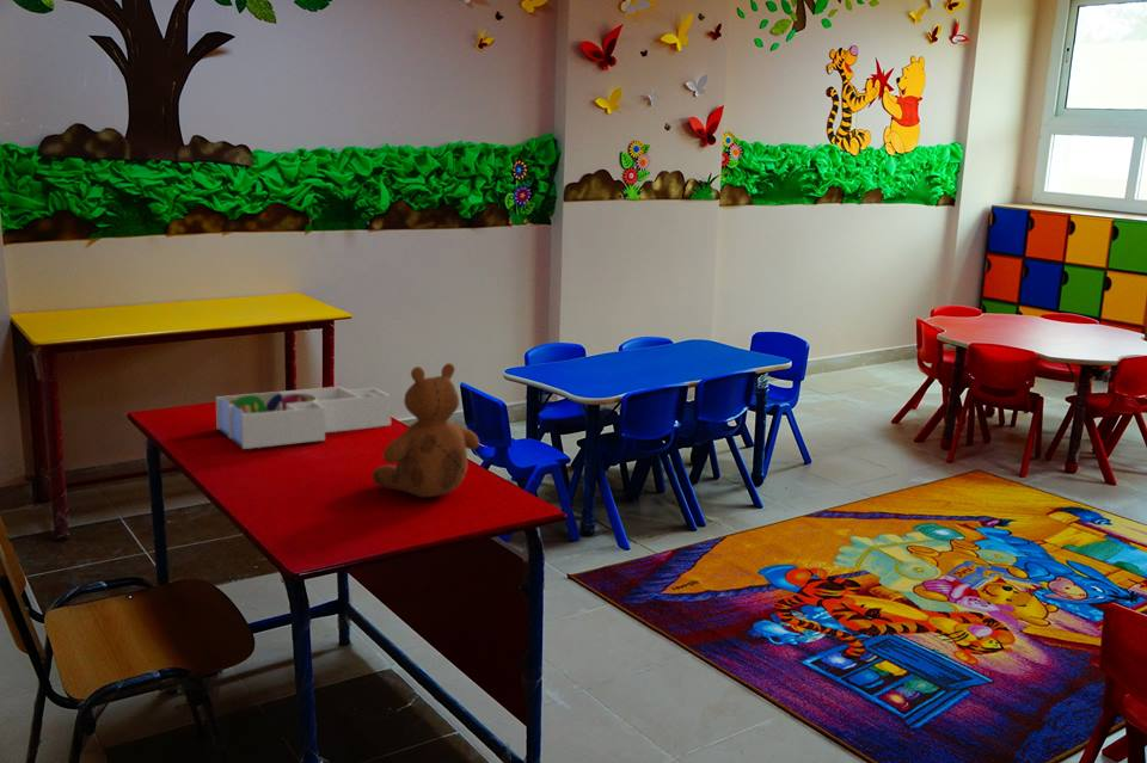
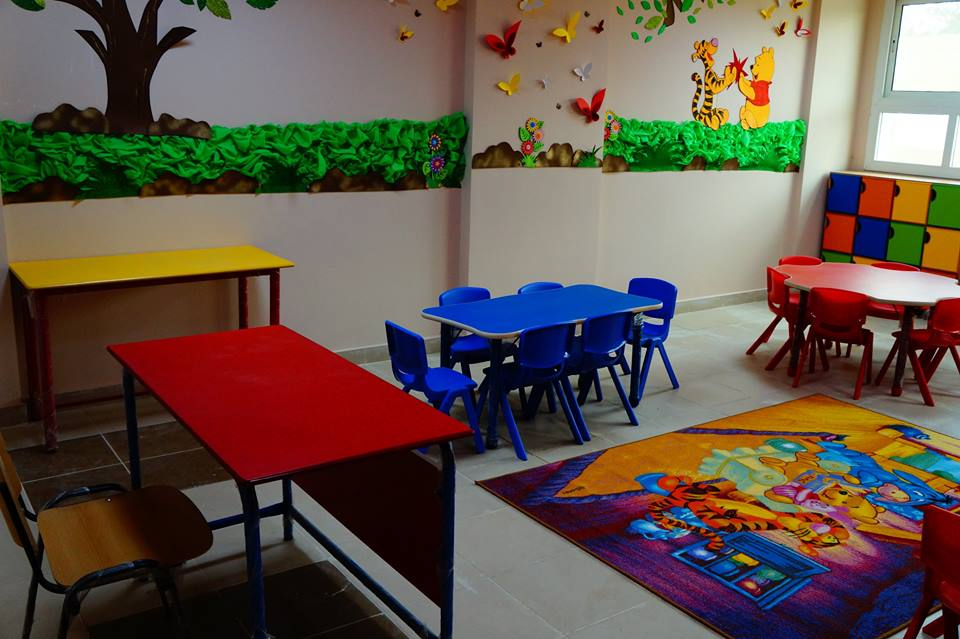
- teddy bear (421, 426)
- desk organizer (309, 414)
